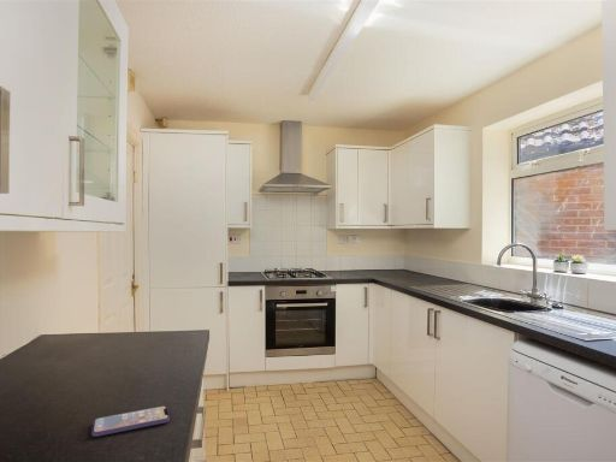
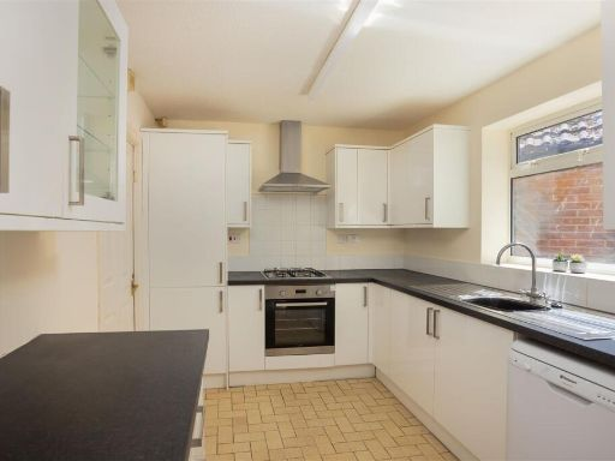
- smartphone (131, 420)
